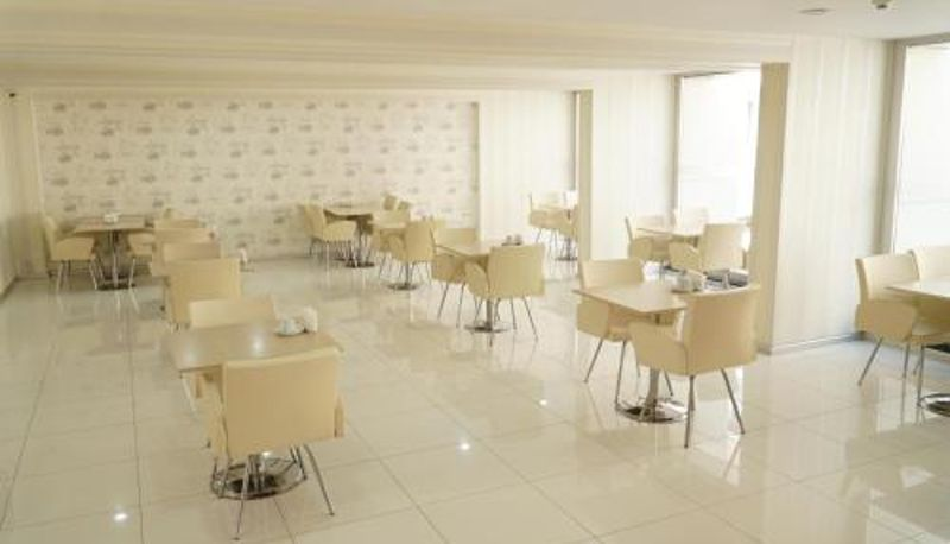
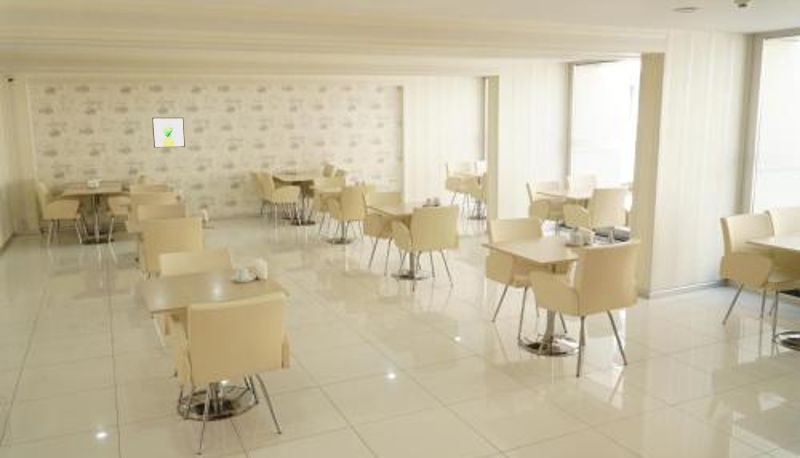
+ wall art (168, 132)
